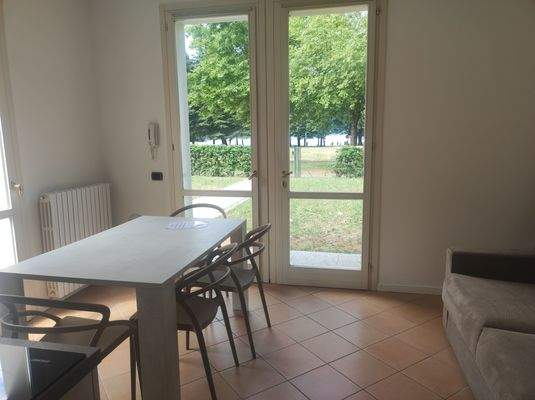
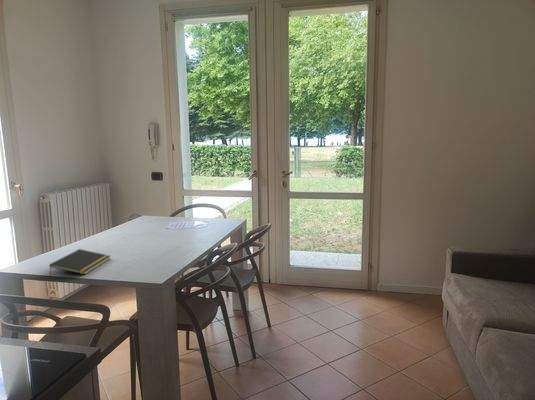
+ notepad (81, 261)
